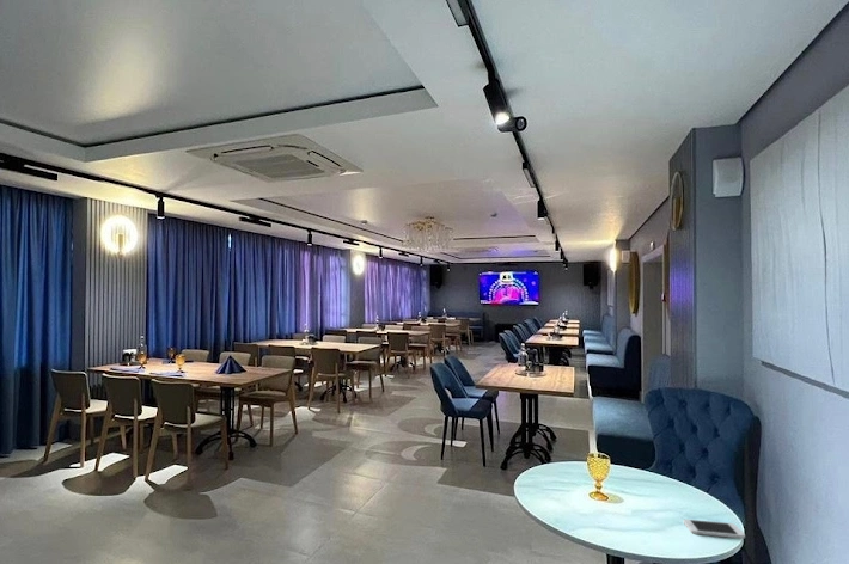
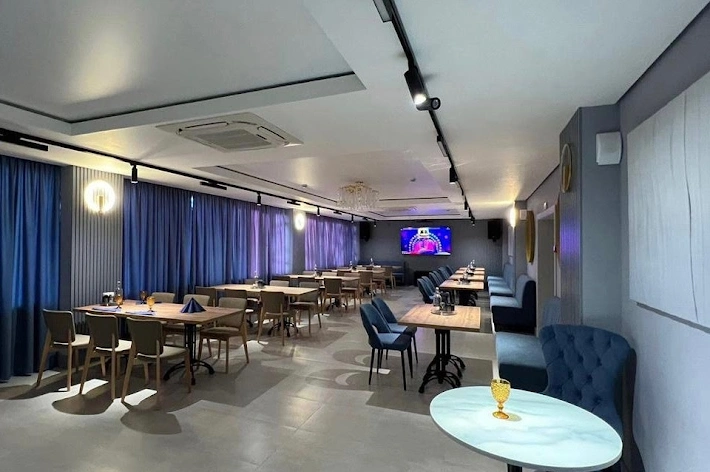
- smartphone (713, 528)
